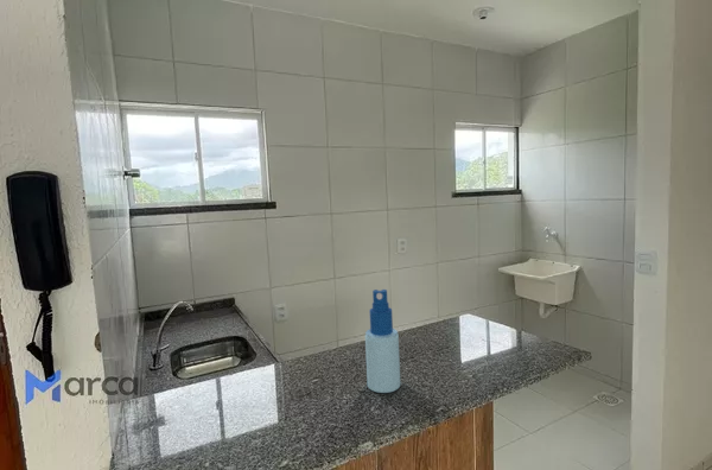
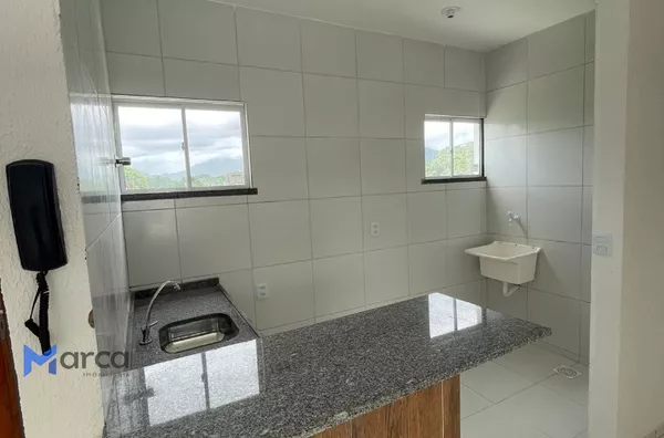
- spray bottle (381, 337)
